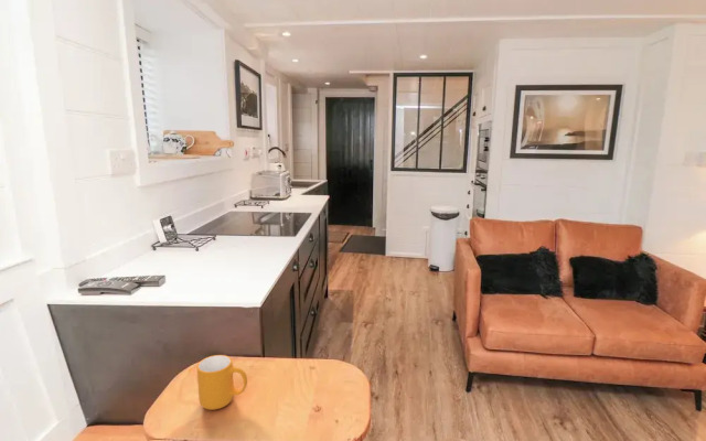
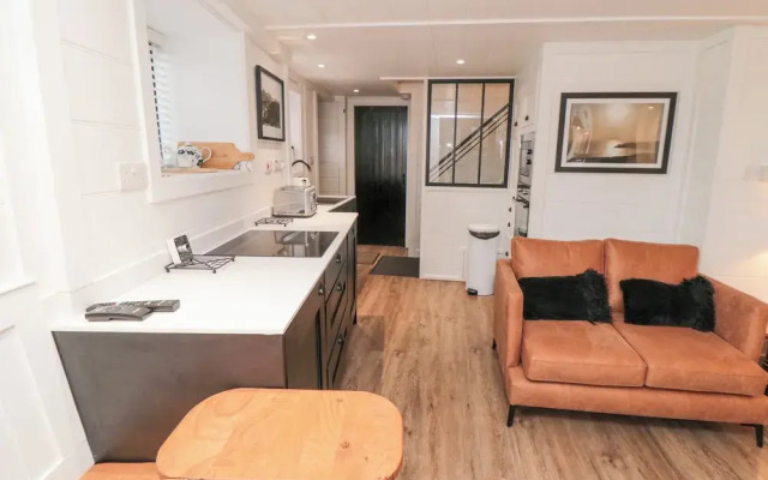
- mug (223, 383)
